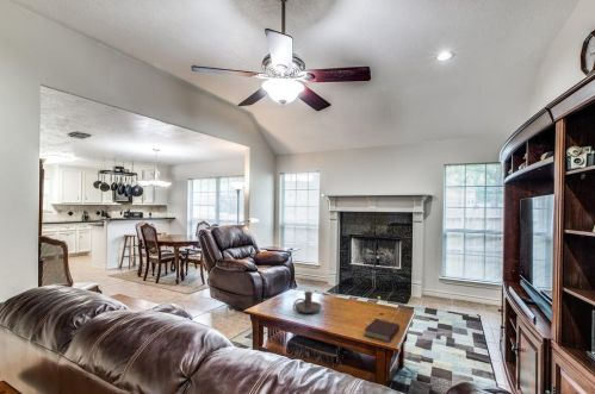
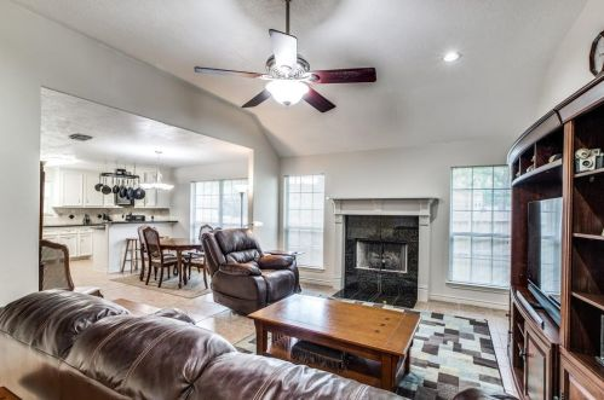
- candle holder (305, 301)
- book (382, 330)
